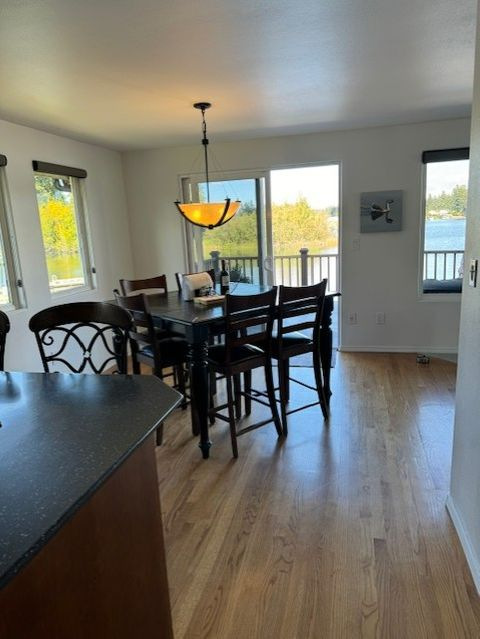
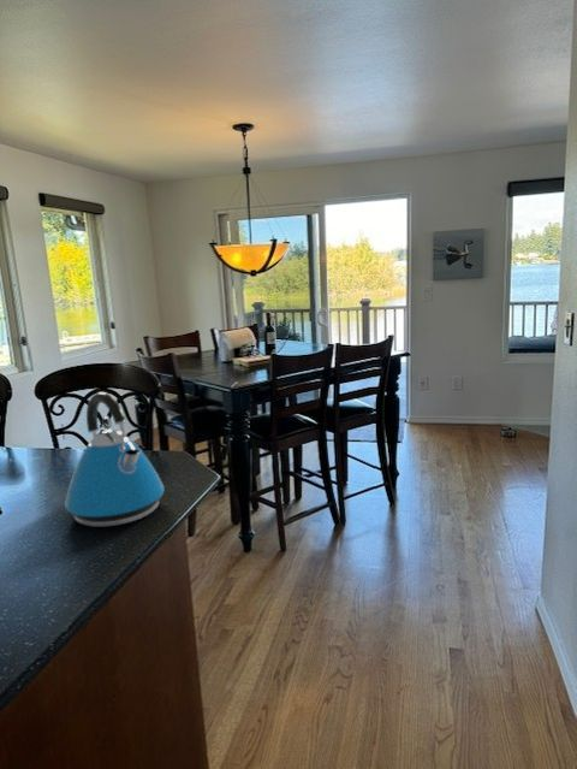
+ kettle (108, 450)
